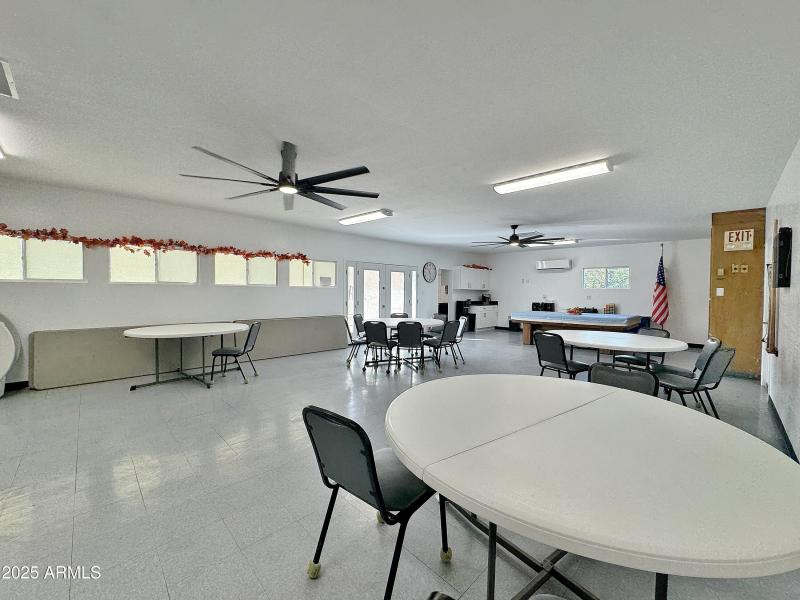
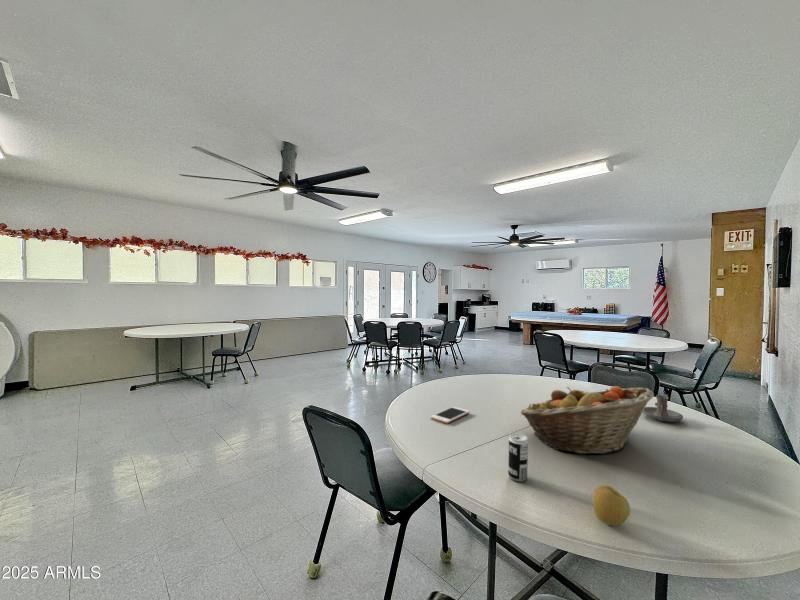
+ fruit basket (585, 411)
+ beverage can (517, 457)
+ cell phone (450, 414)
+ candle holder (661, 408)
+ apple (610, 505)
